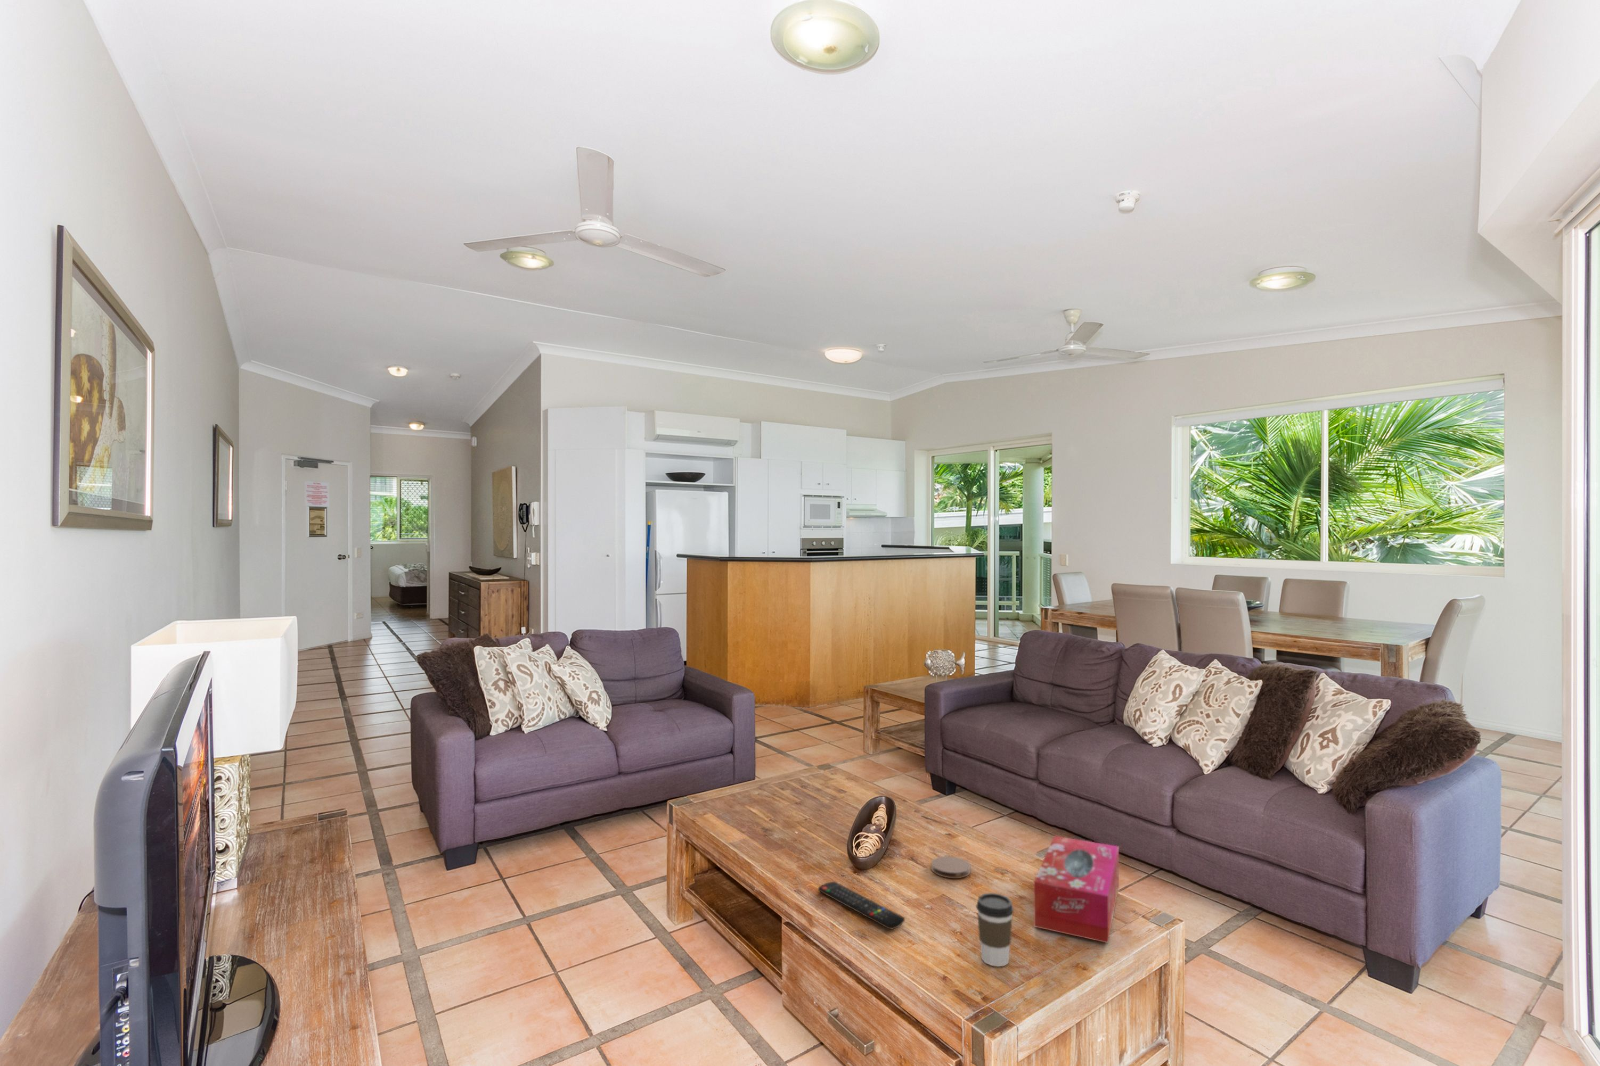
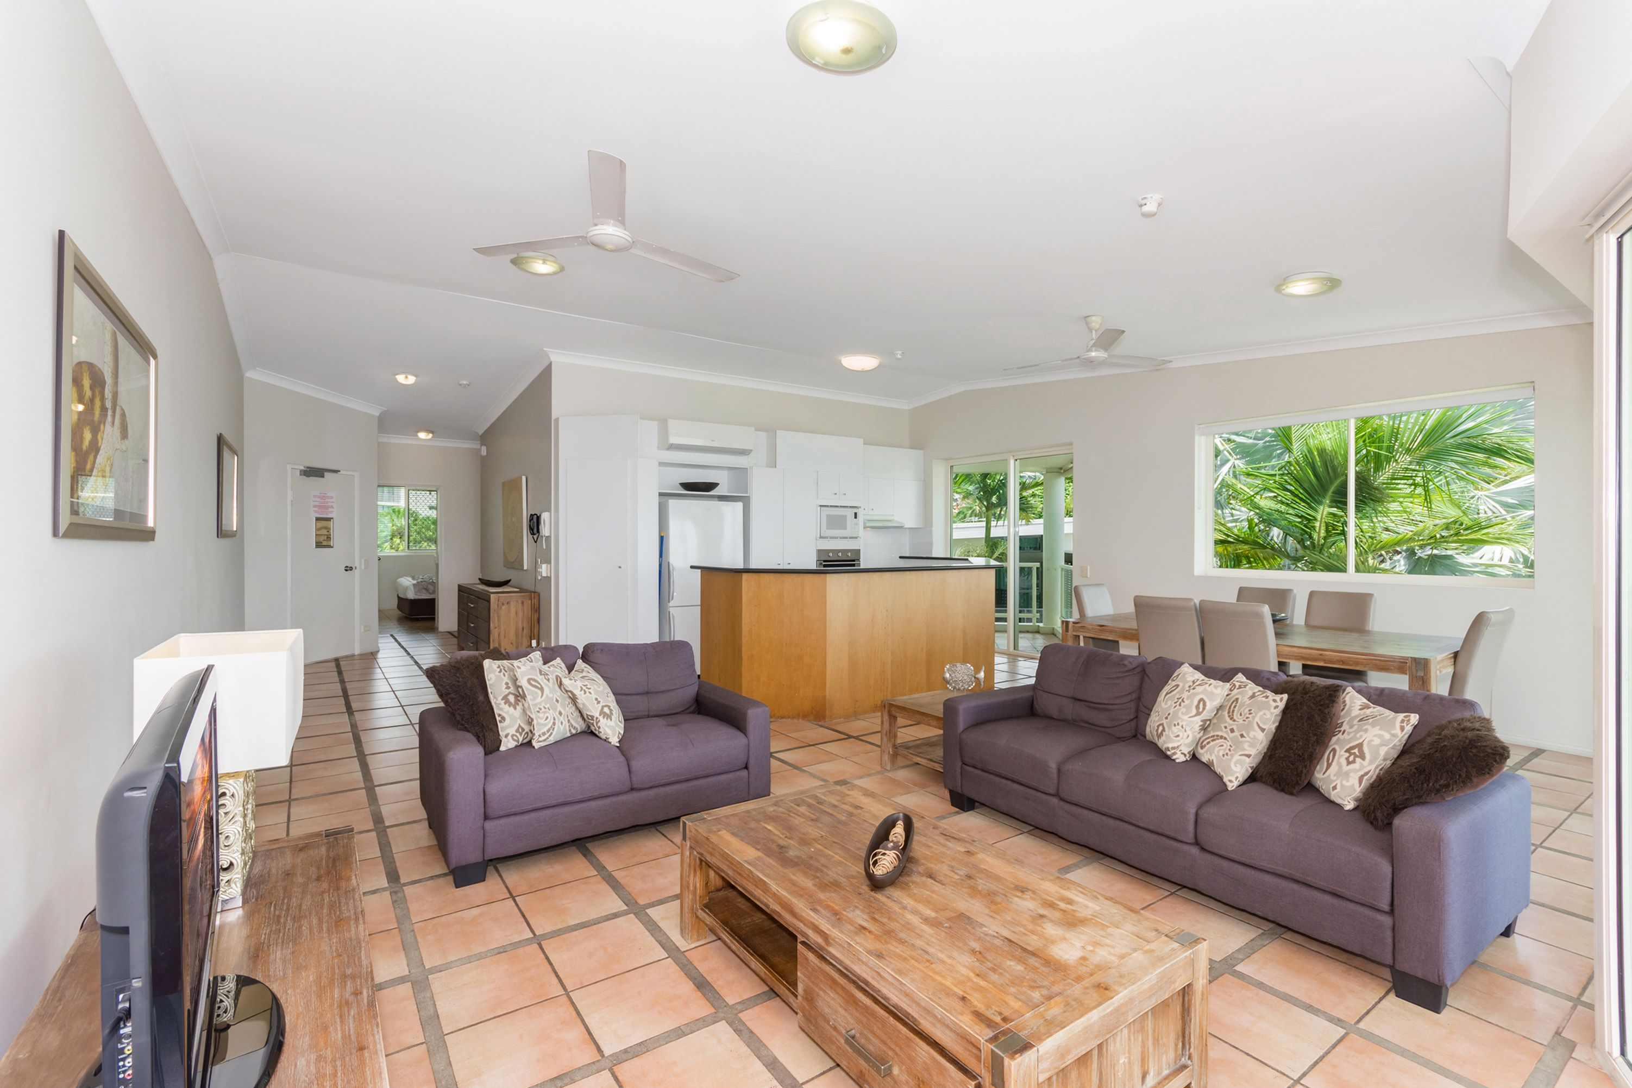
- tissue box (1079, 884)
- coaster (951, 867)
- coffee cup (995, 929)
- remote control (858, 904)
